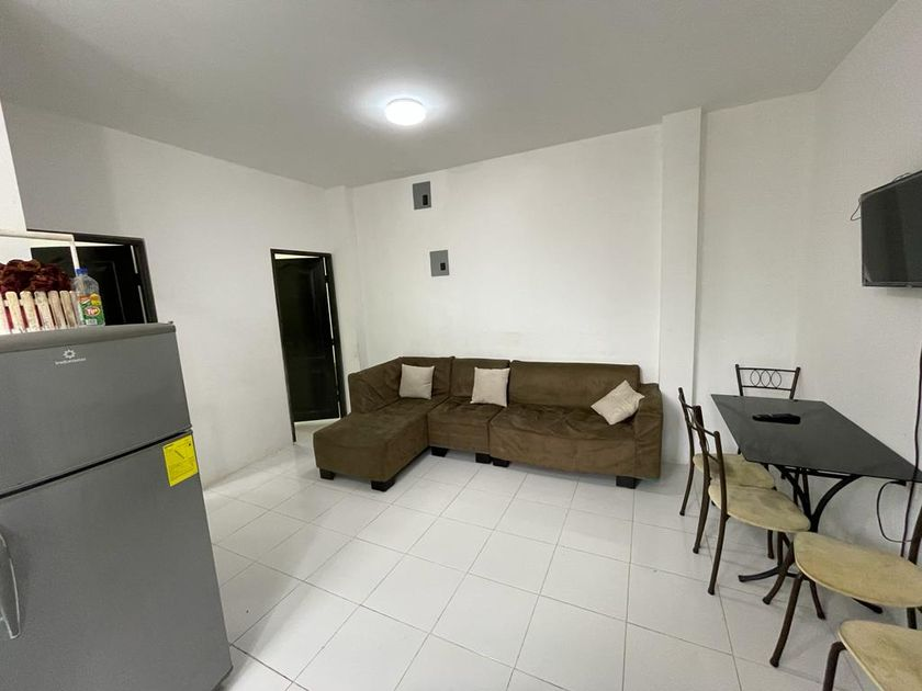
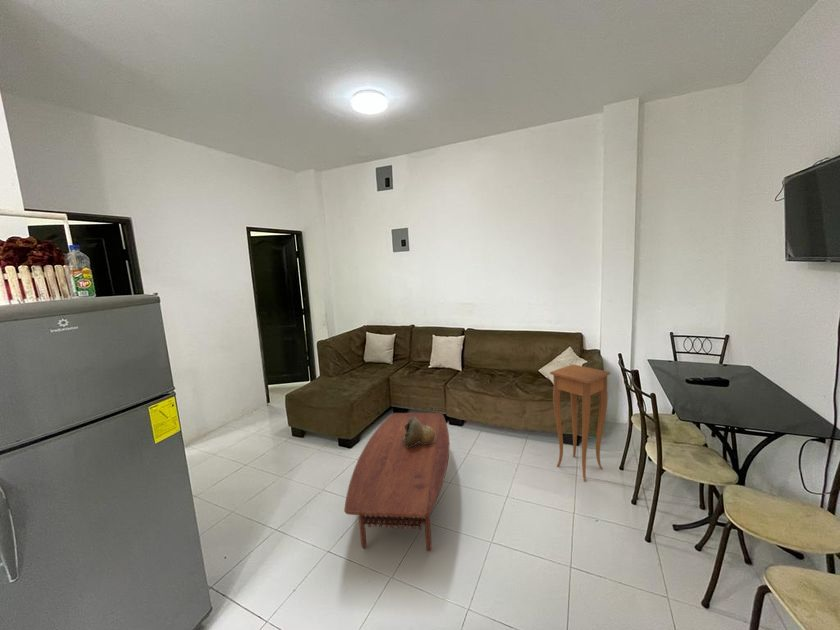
+ coffee table (406, 473)
+ side table (582, 420)
+ decorative bowl (418, 430)
